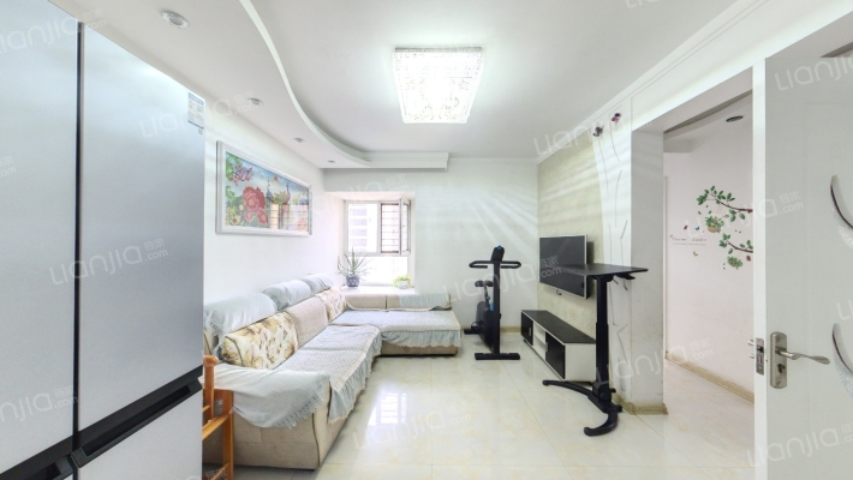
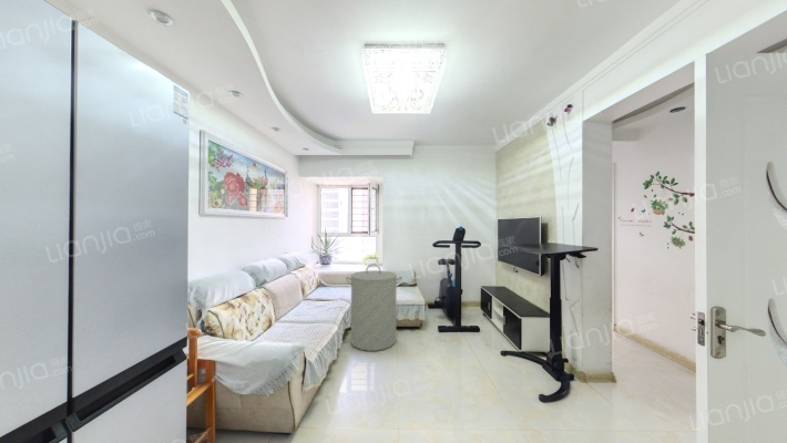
+ laundry hamper (374, 301)
